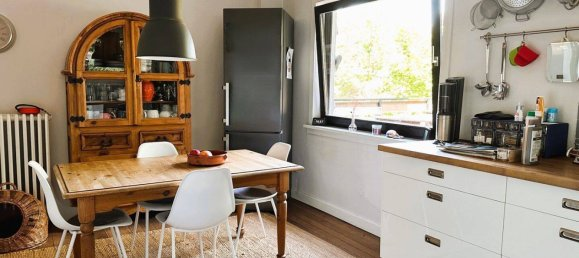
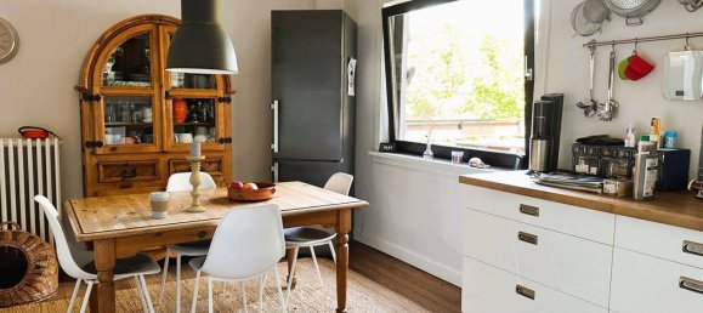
+ candle holder (195, 175)
+ coffee cup (159, 204)
